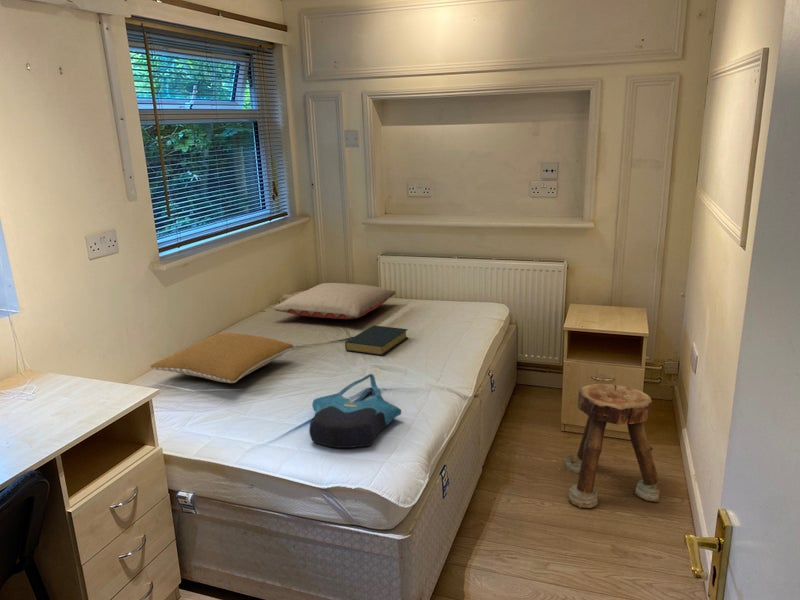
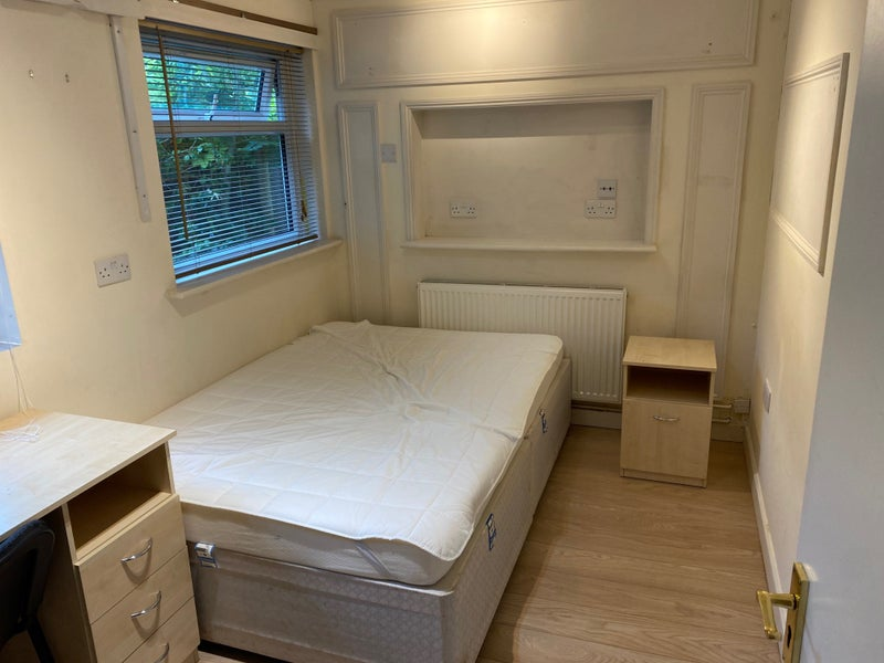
- stool (603, 435)
- hardback book (377, 339)
- pillow (336, 300)
- tote bag (357, 406)
- pillow (224, 357)
